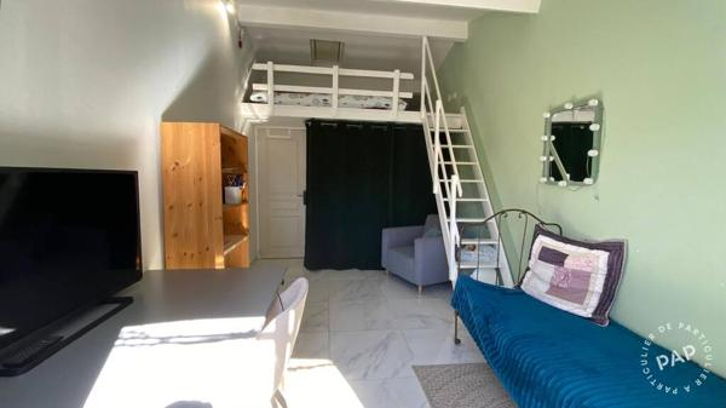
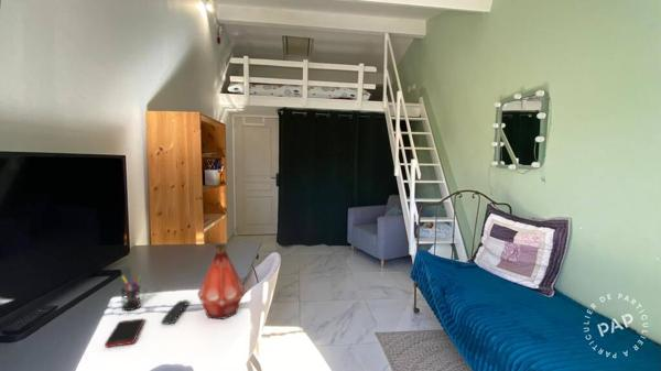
+ remote control (176, 309)
+ bottle (220, 279)
+ pen holder (132, 290)
+ cell phone (126, 331)
